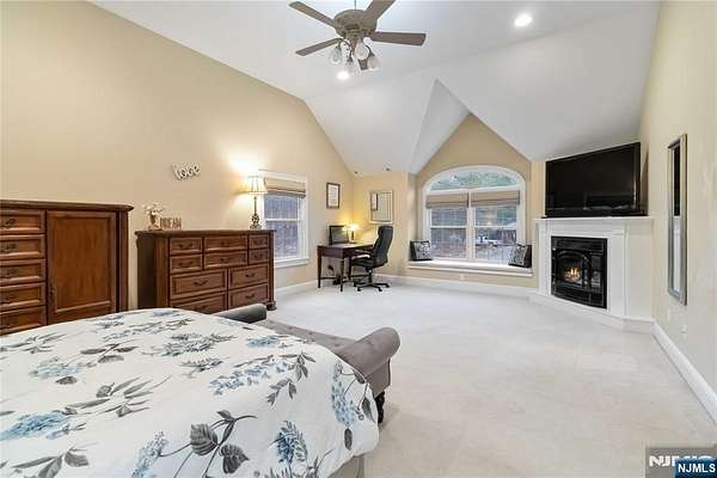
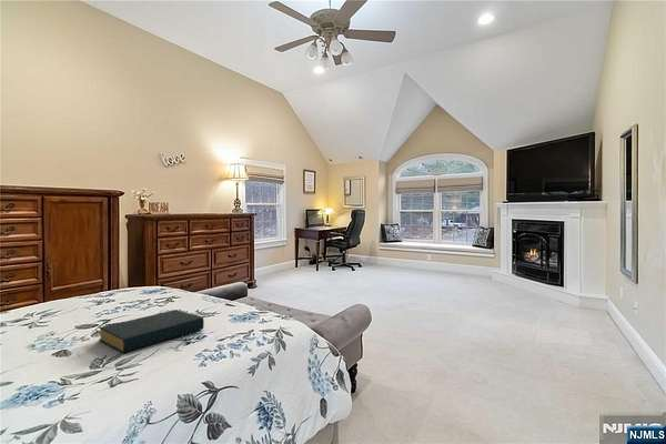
+ hardback book (153, 327)
